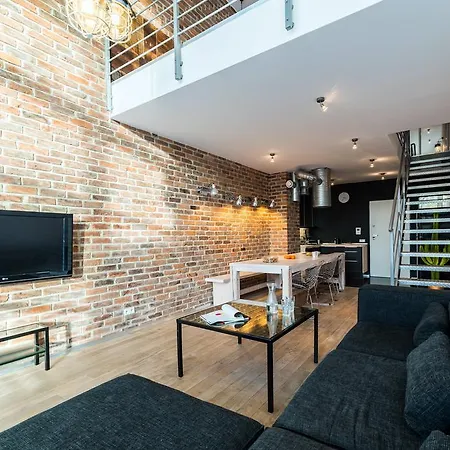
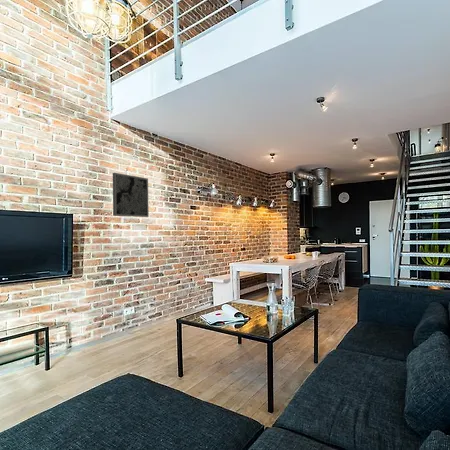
+ wall art (131, 196)
